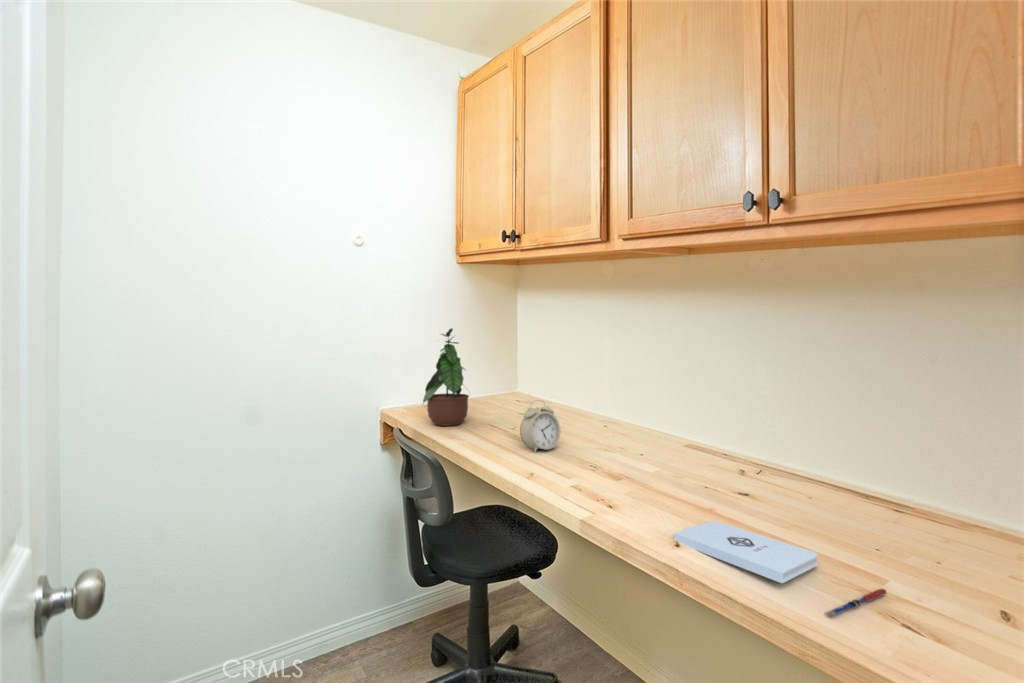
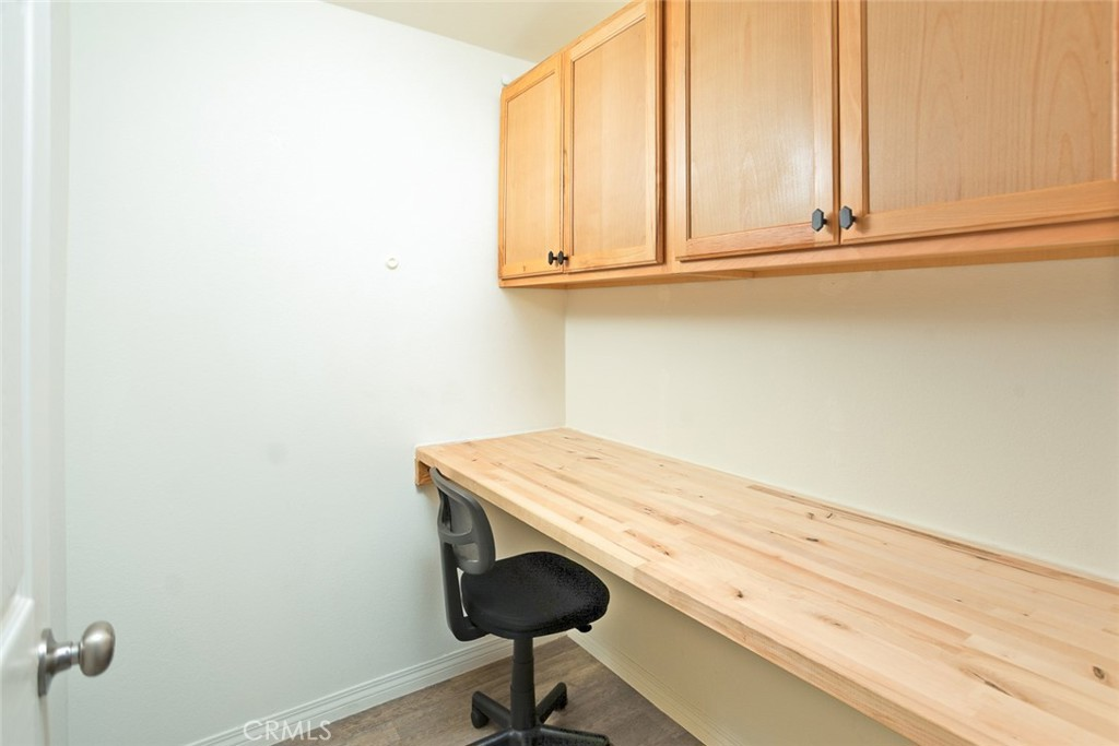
- notepad (743, 547)
- alarm clock (540, 425)
- pen (857, 601)
- potted plant (447, 375)
